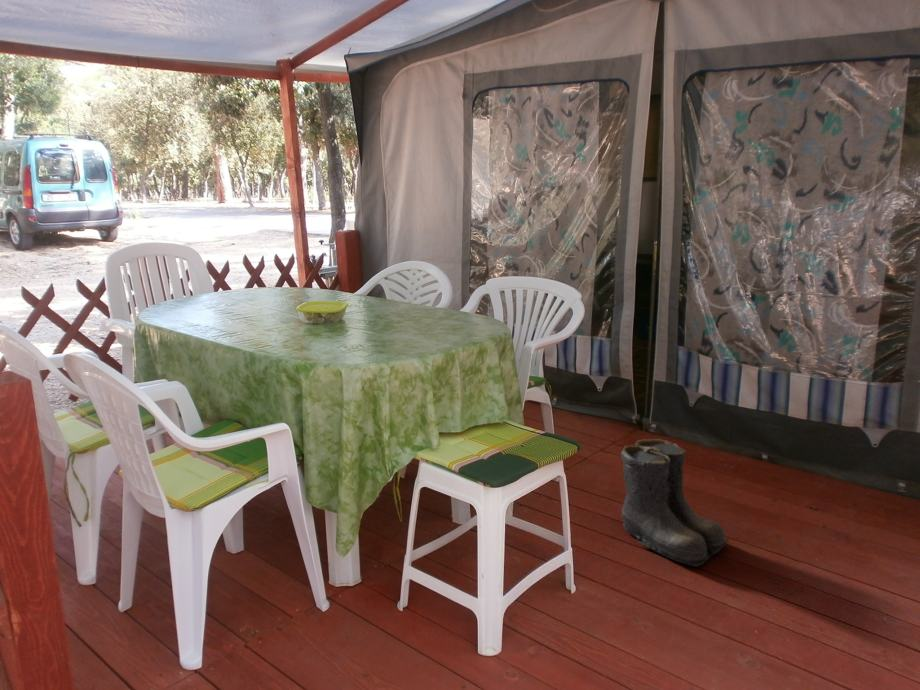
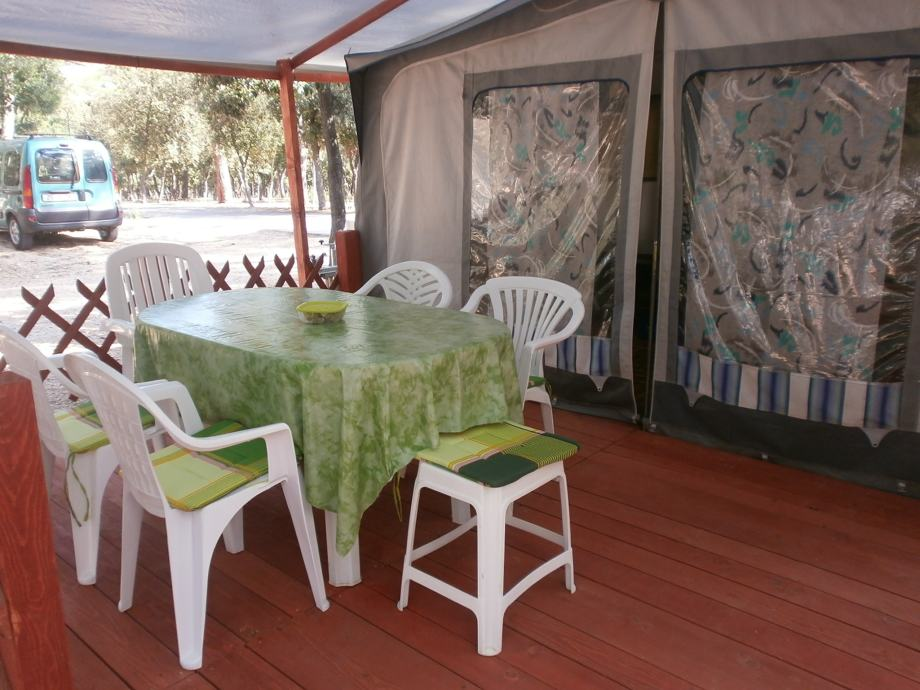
- boots (671, 497)
